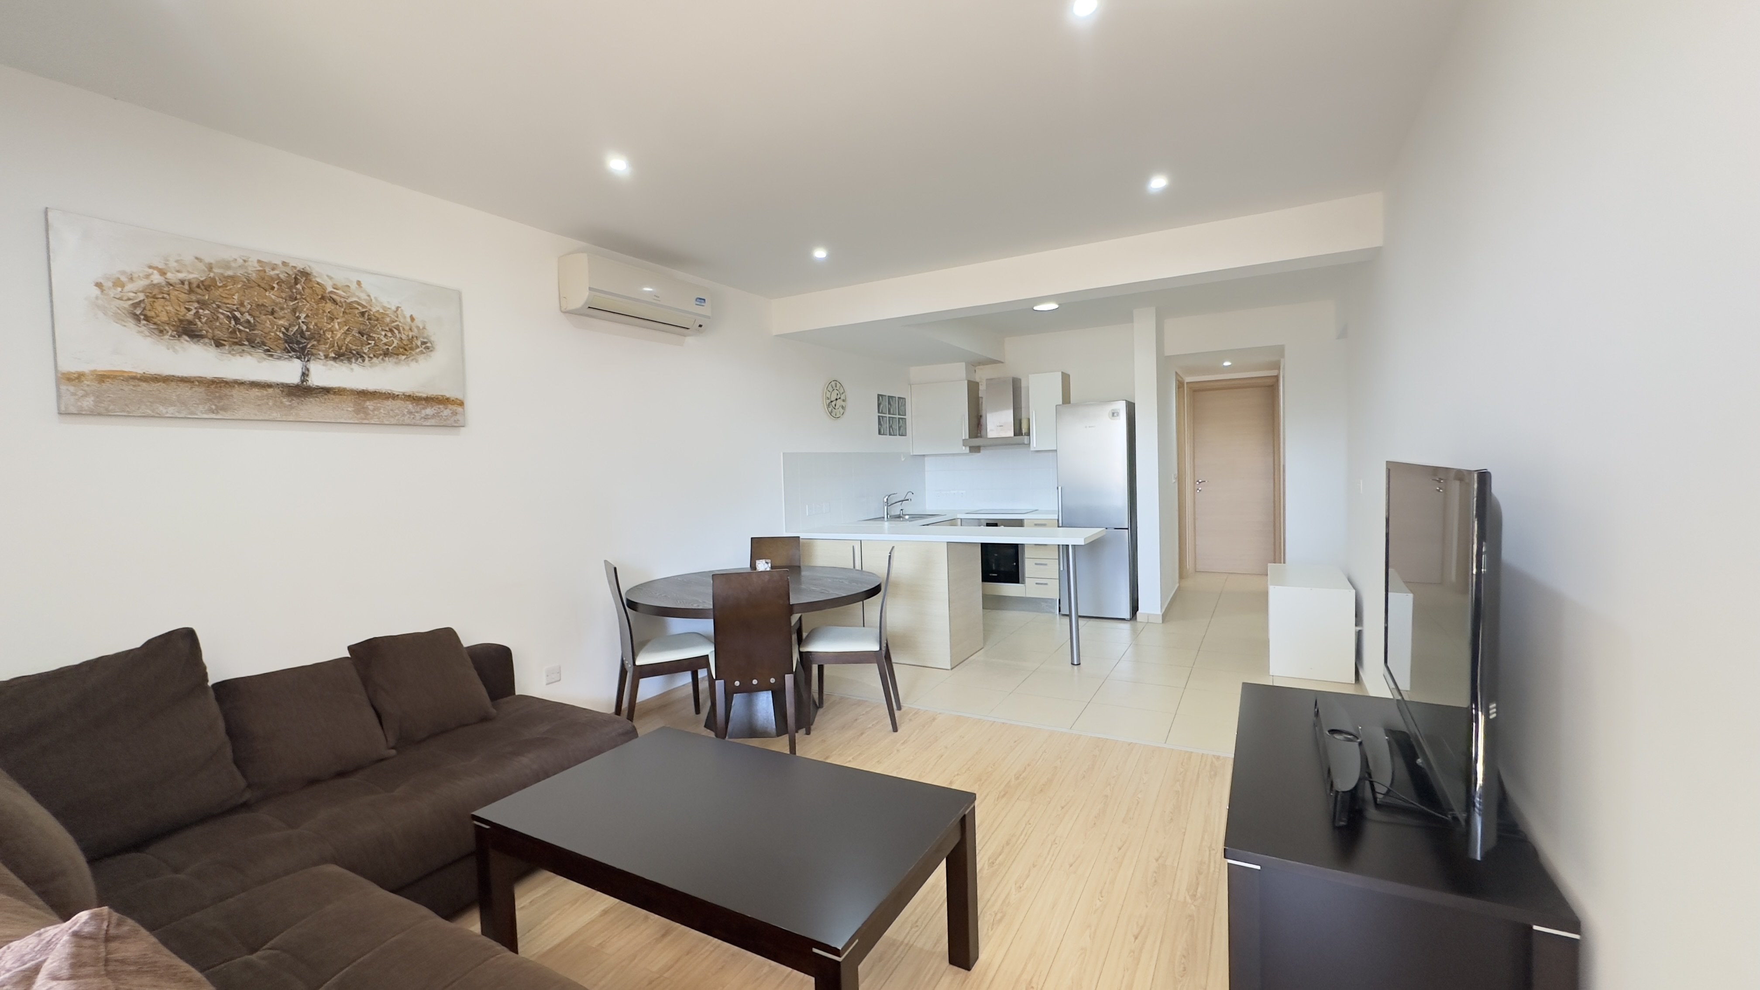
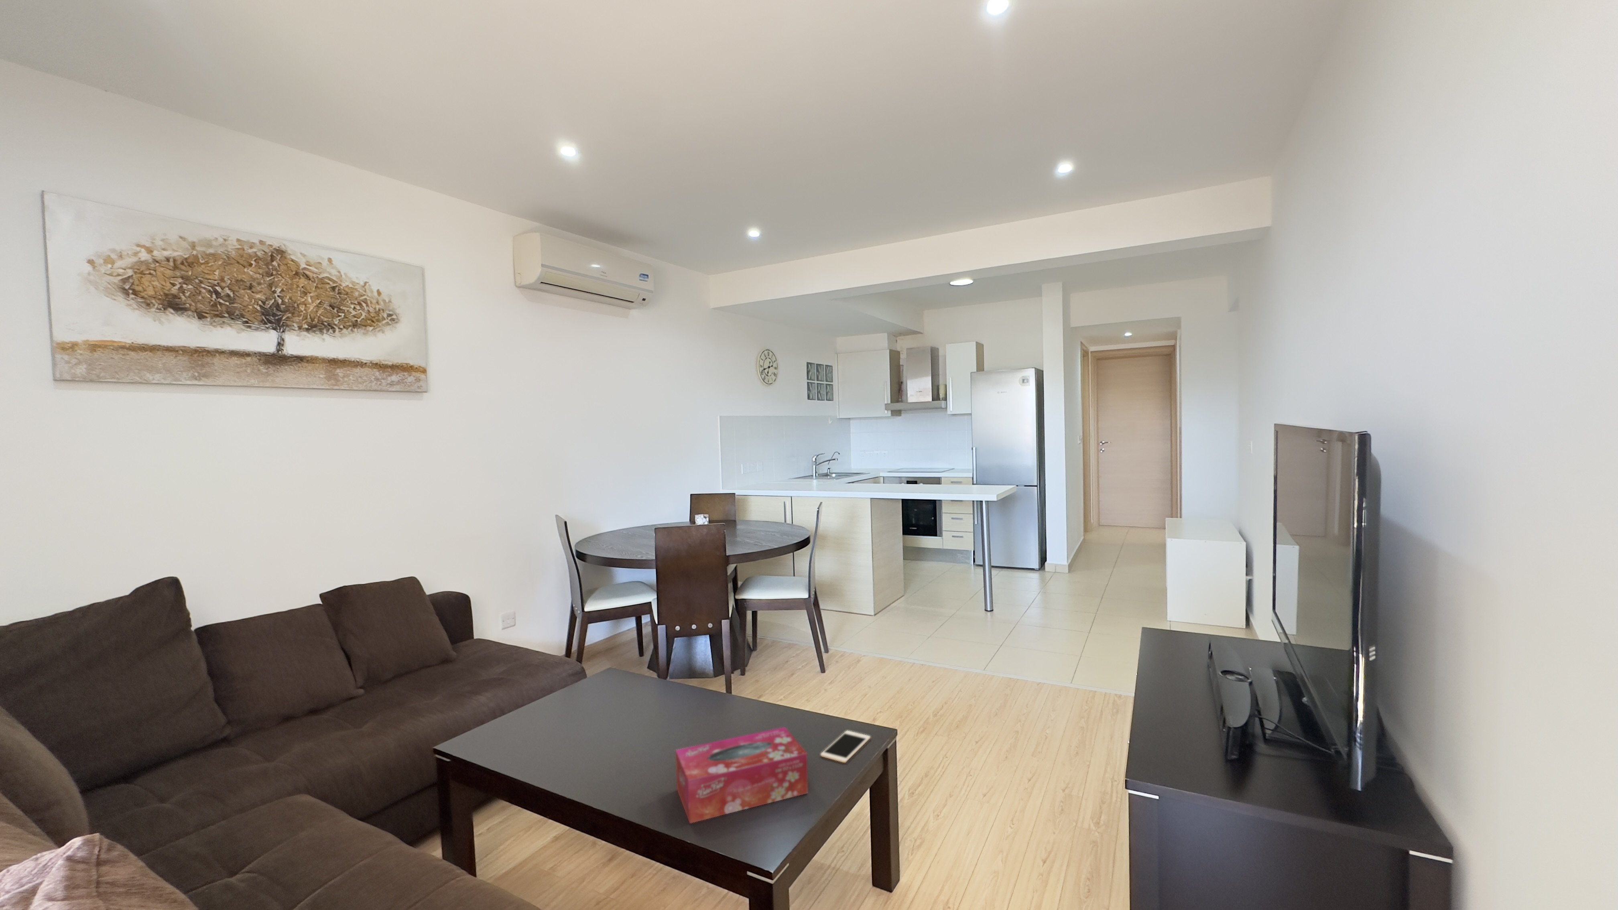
+ cell phone (846, 746)
+ tissue box (741, 771)
